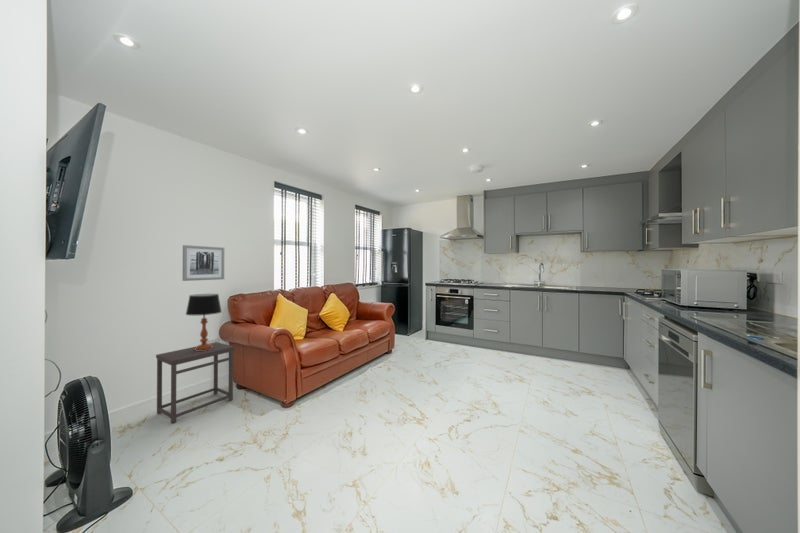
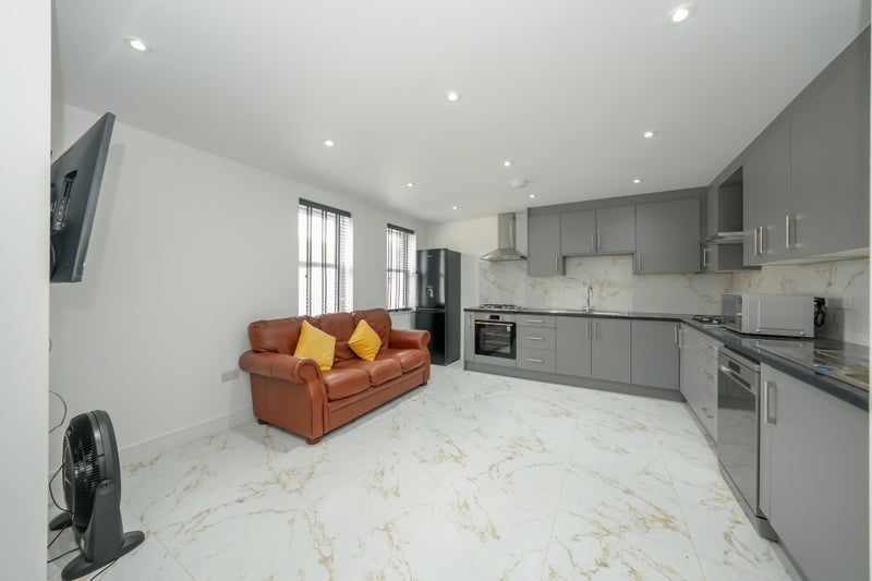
- side table (194, 369)
- table lamp (204, 321)
- wall art (204, 263)
